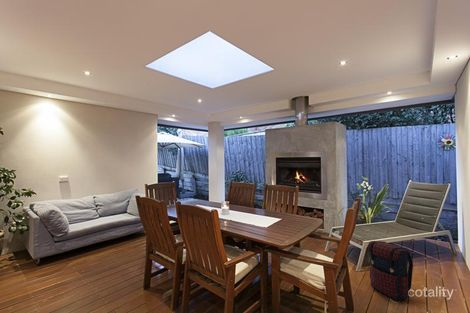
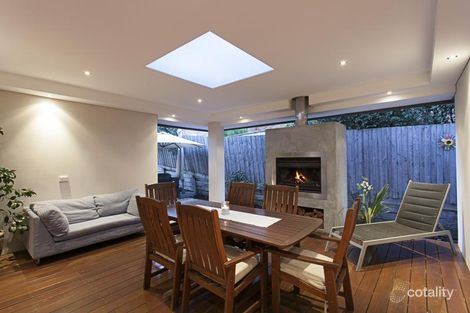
- satchel (389, 267)
